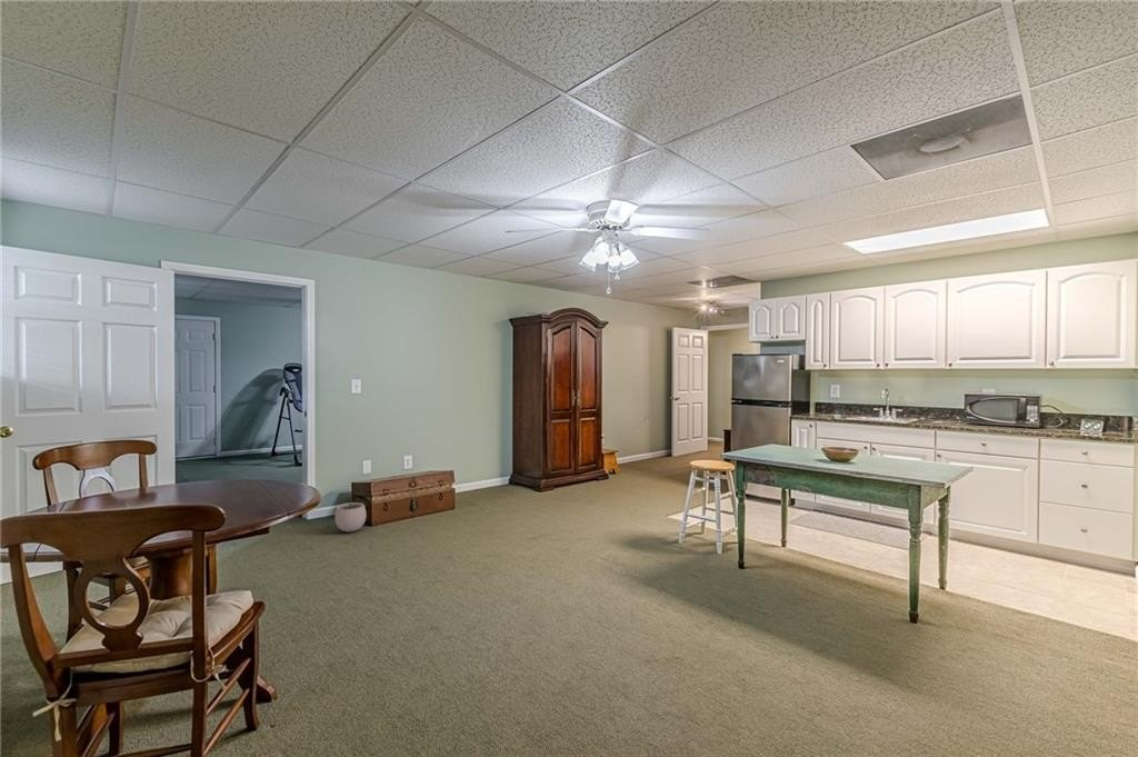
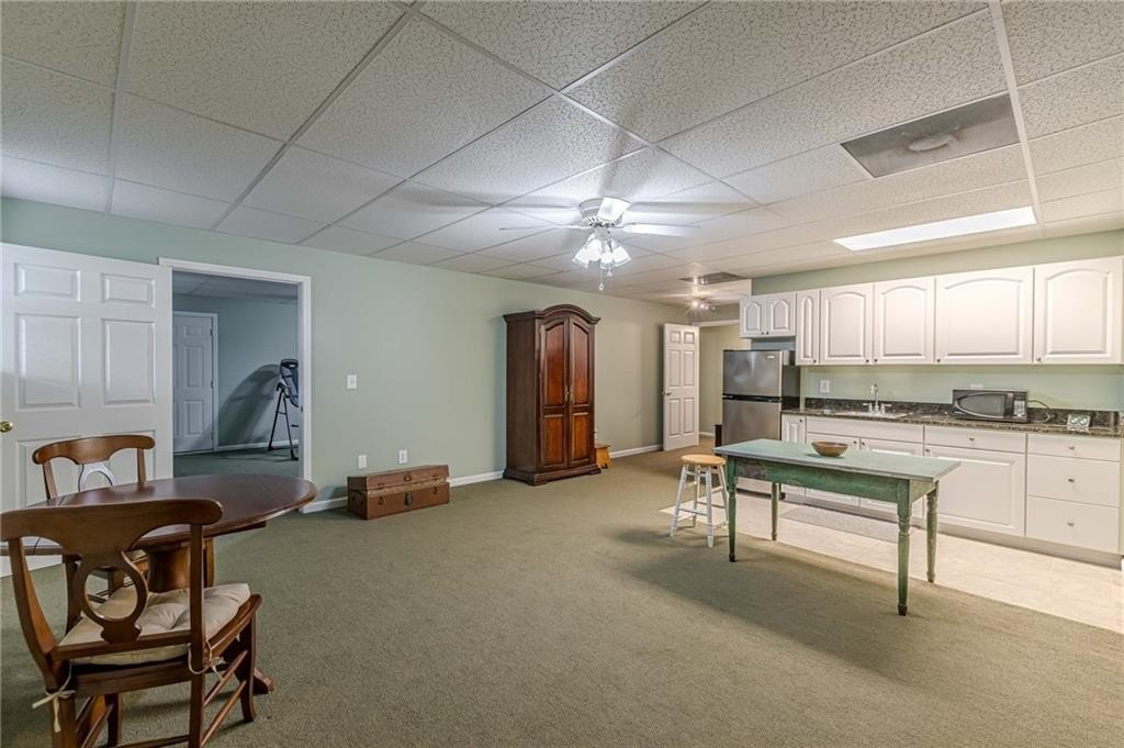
- plant pot (350, 512)
